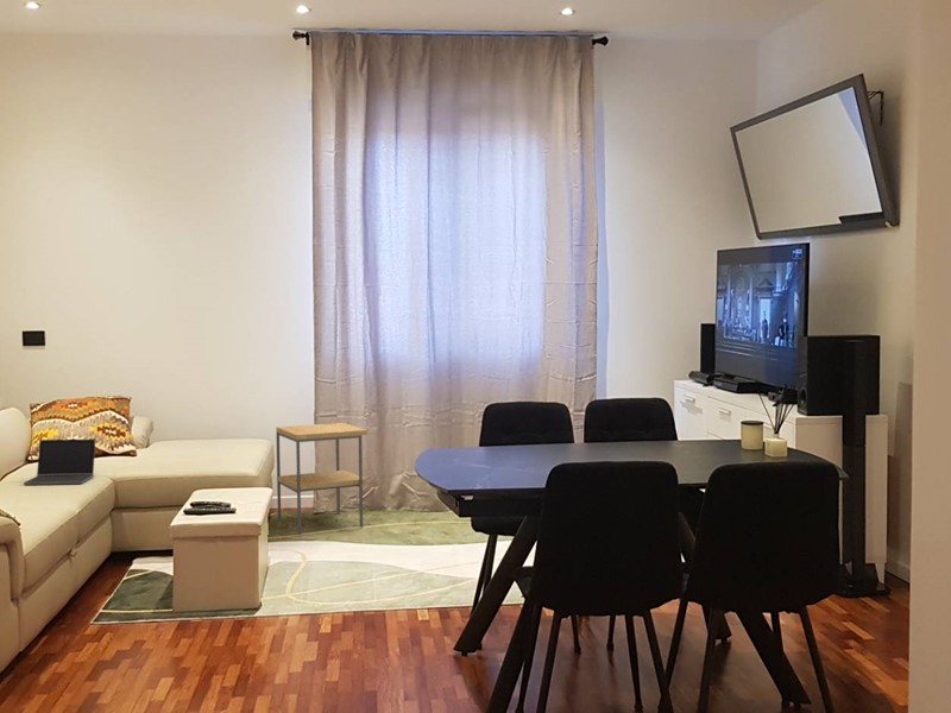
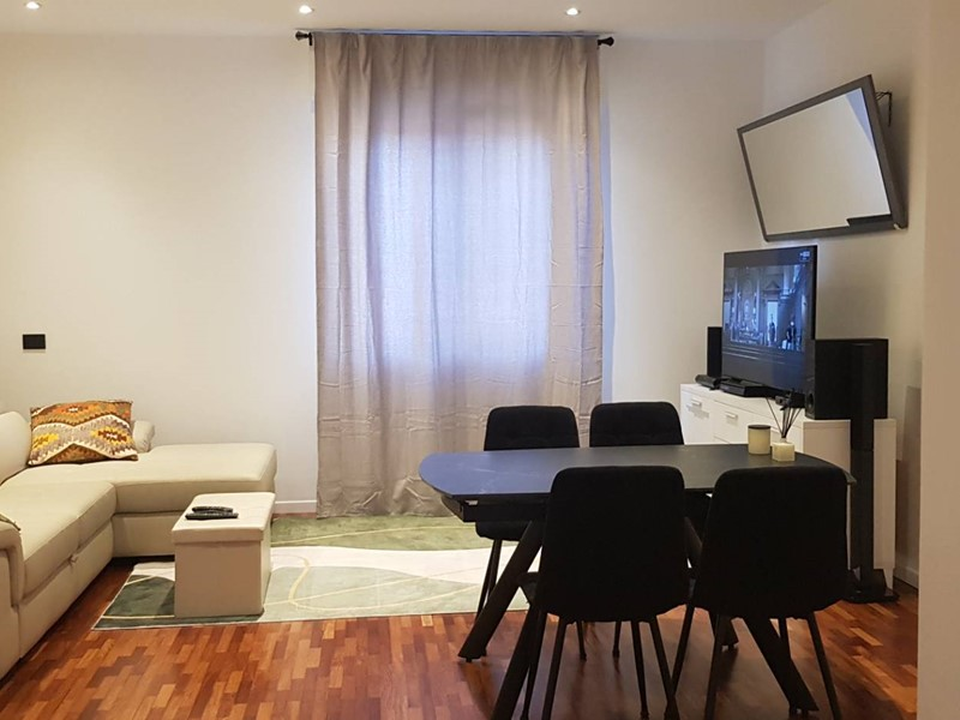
- side table (321, 475)
- laptop computer (61, 461)
